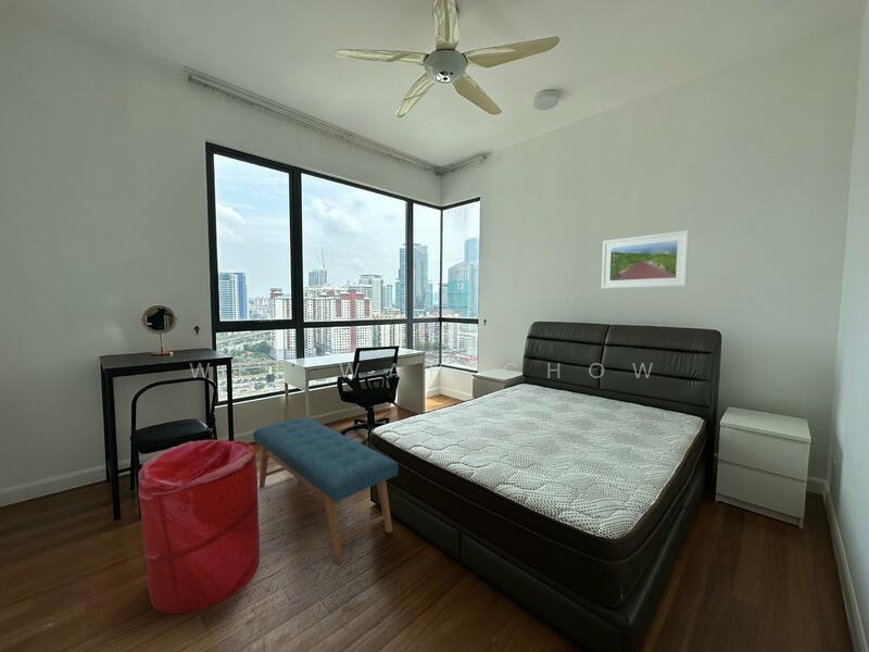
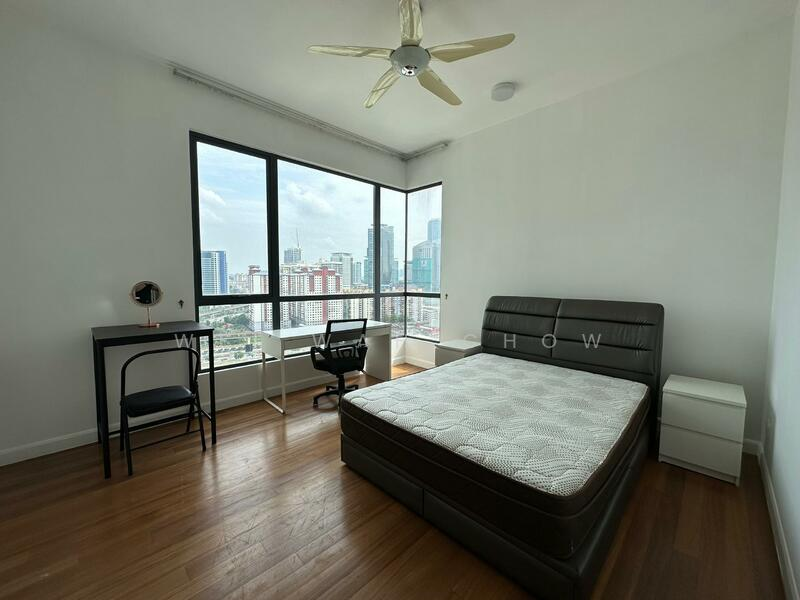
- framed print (641, 262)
- bench (317, 473)
- laundry hamper (203, 515)
